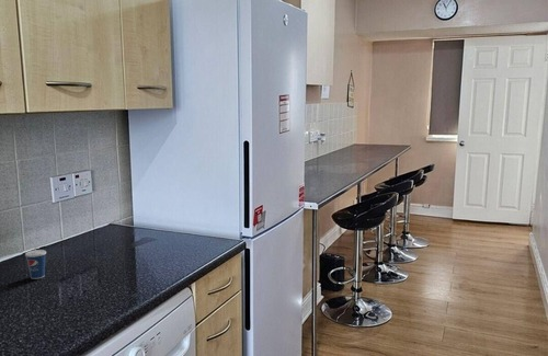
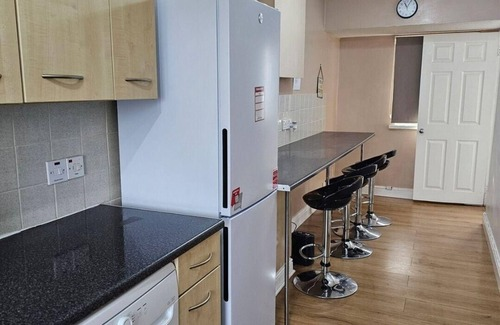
- cup (36, 257)
